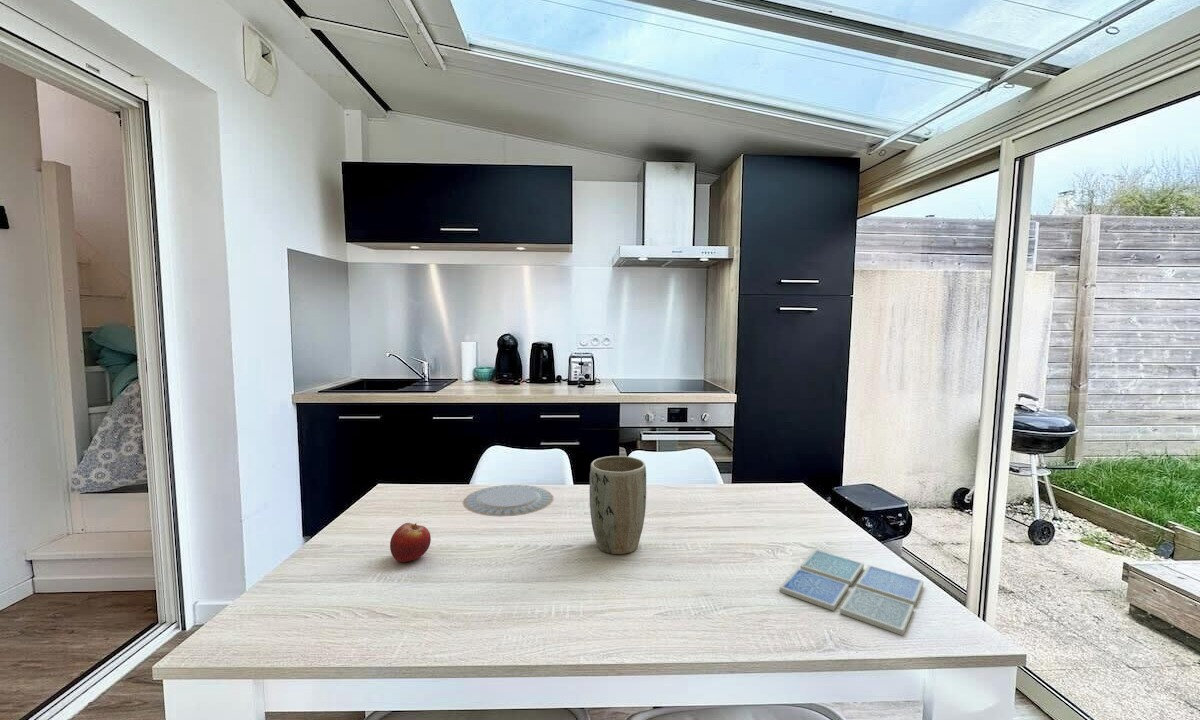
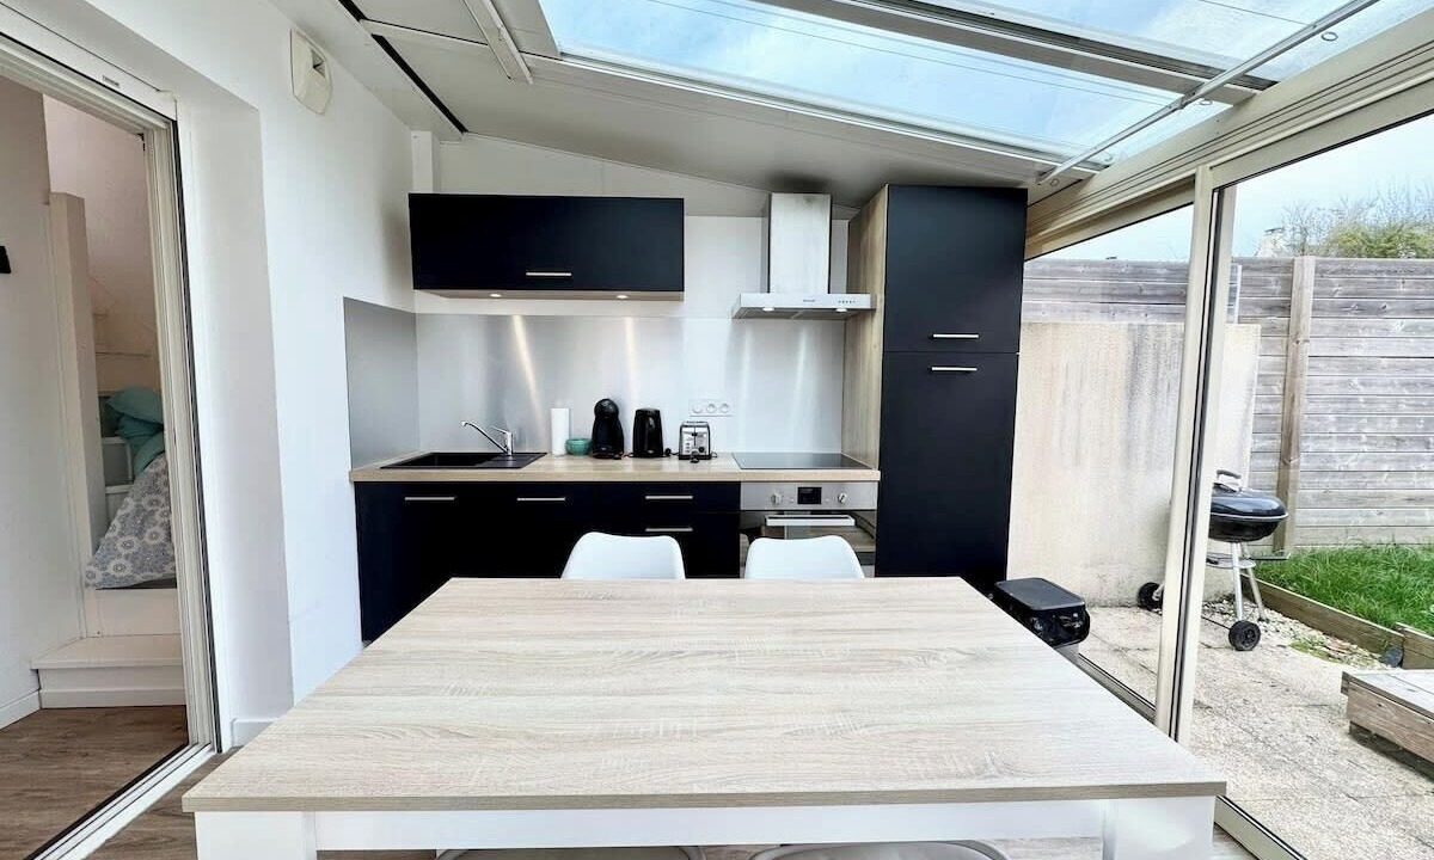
- drink coaster (851, 585)
- fruit (410, 541)
- plant pot (617, 504)
- chinaware (508, 498)
